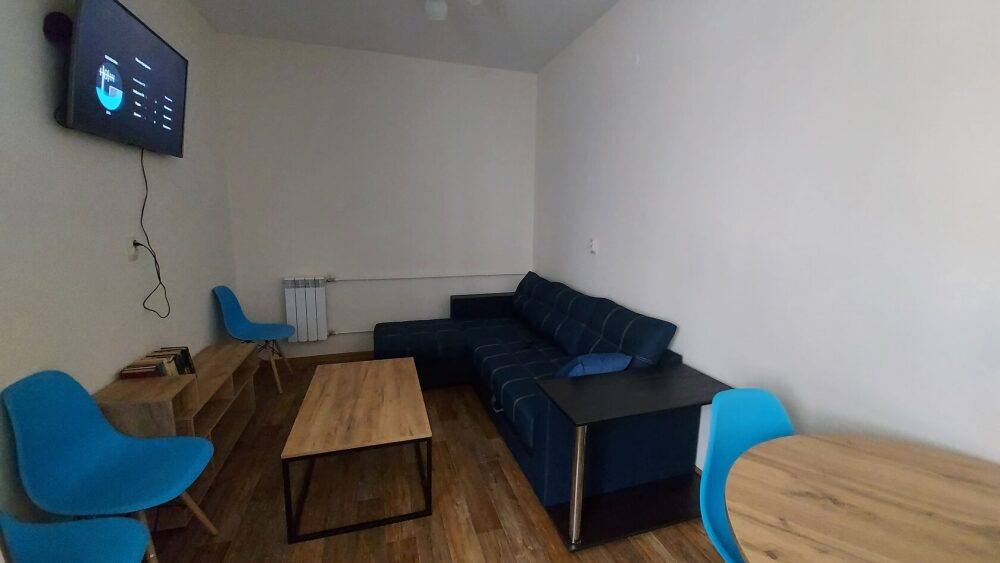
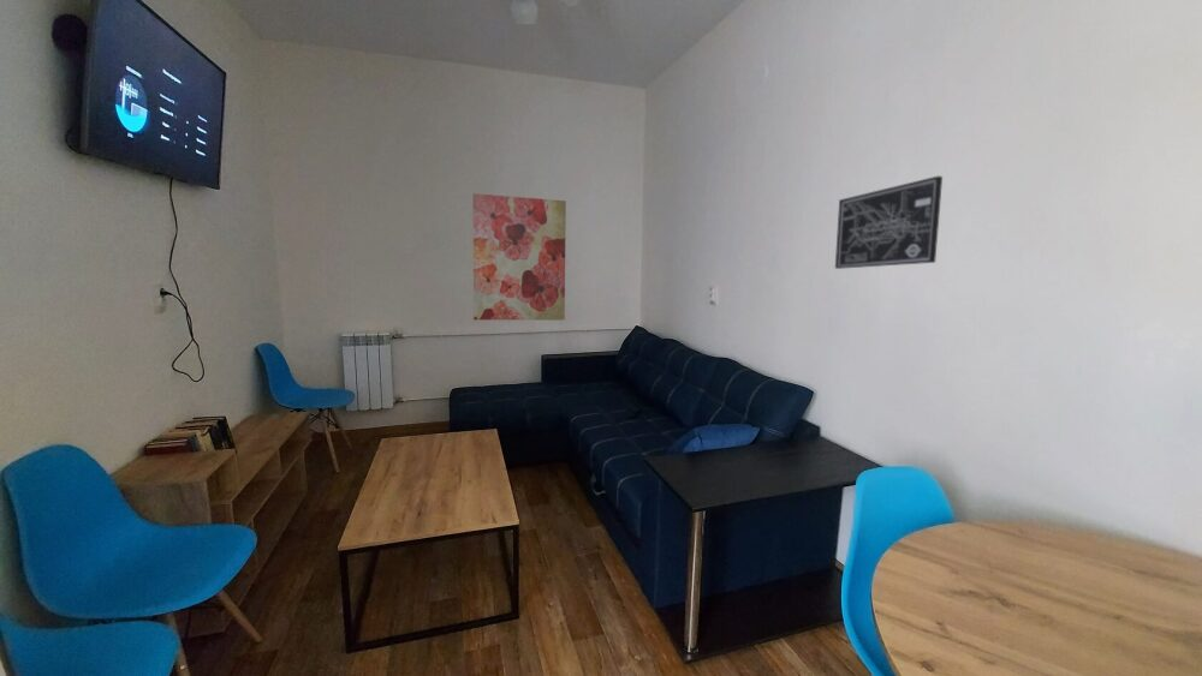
+ wall art (882, 227)
+ wall art (519, 259)
